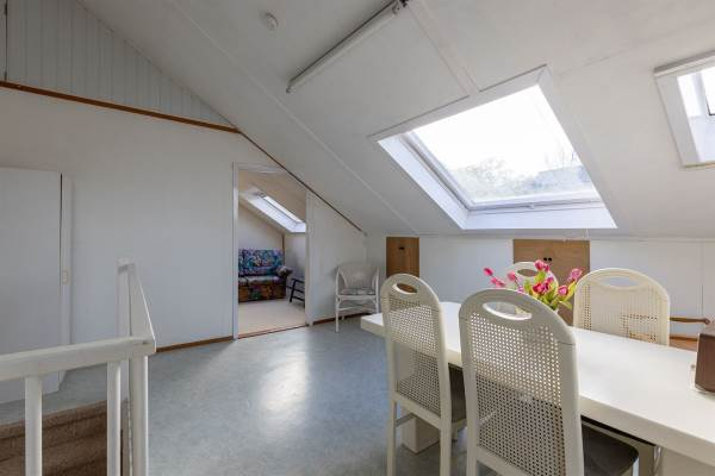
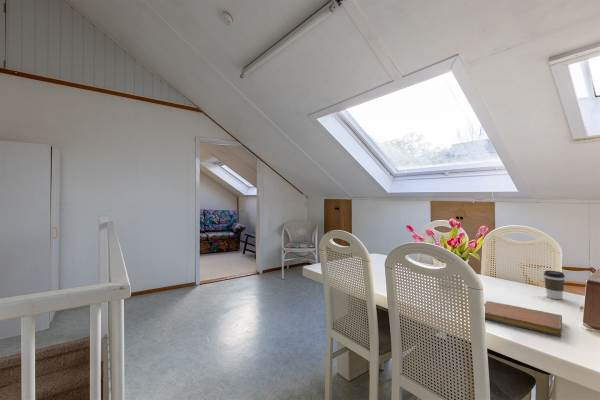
+ notebook (519, 315)
+ coffee cup (554, 284)
